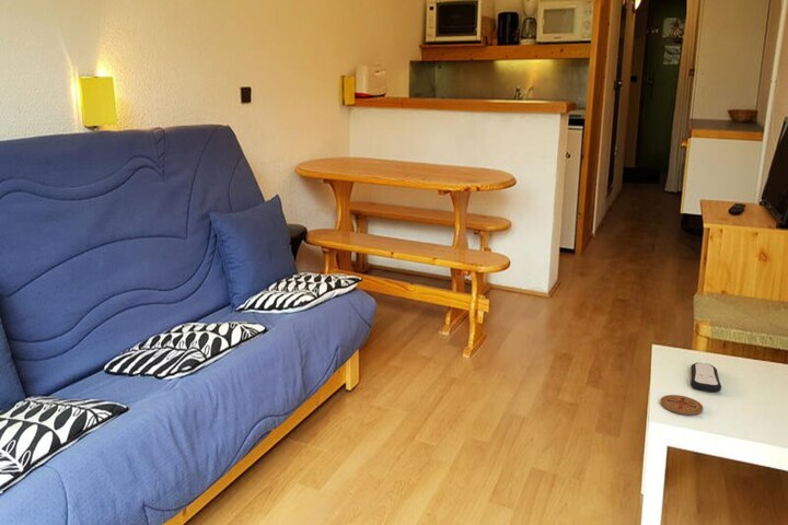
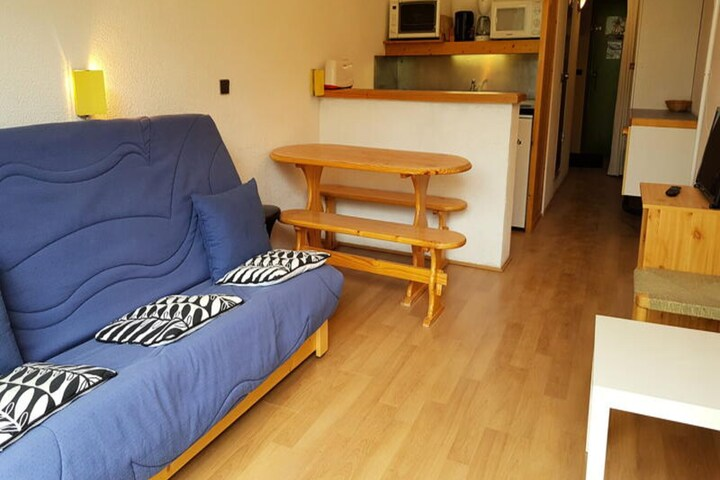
- remote control (704, 376)
- coaster (681, 404)
